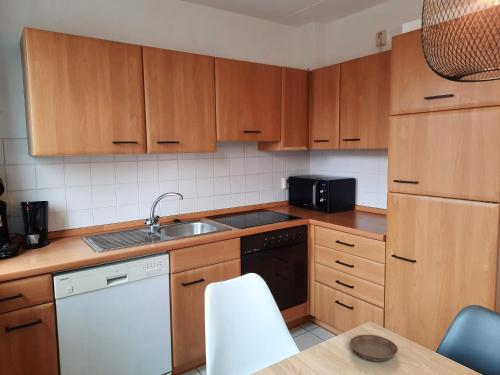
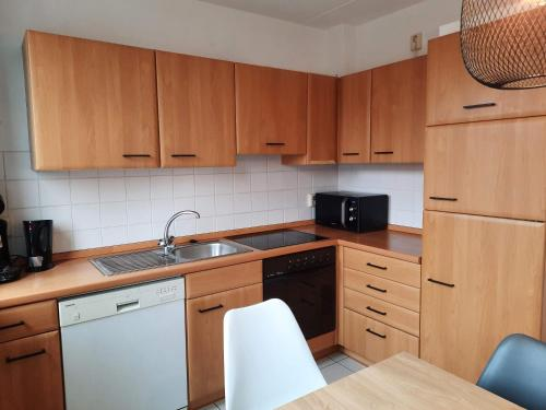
- saucer (373, 348)
